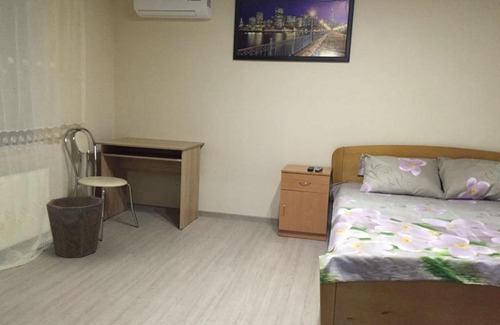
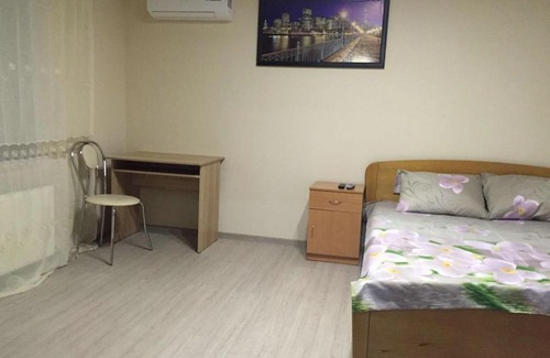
- waste bin (76, 226)
